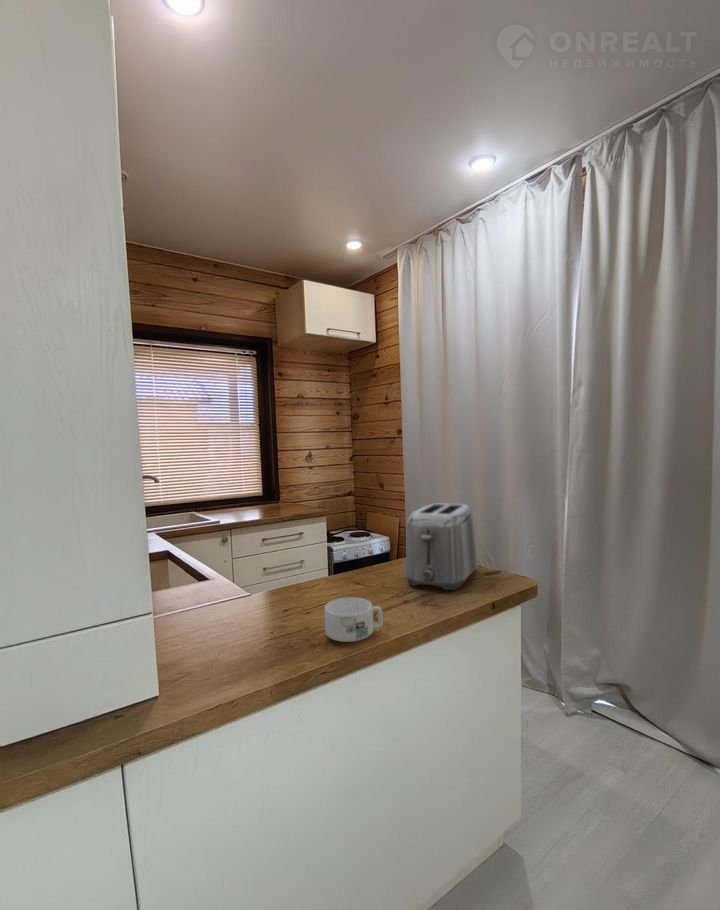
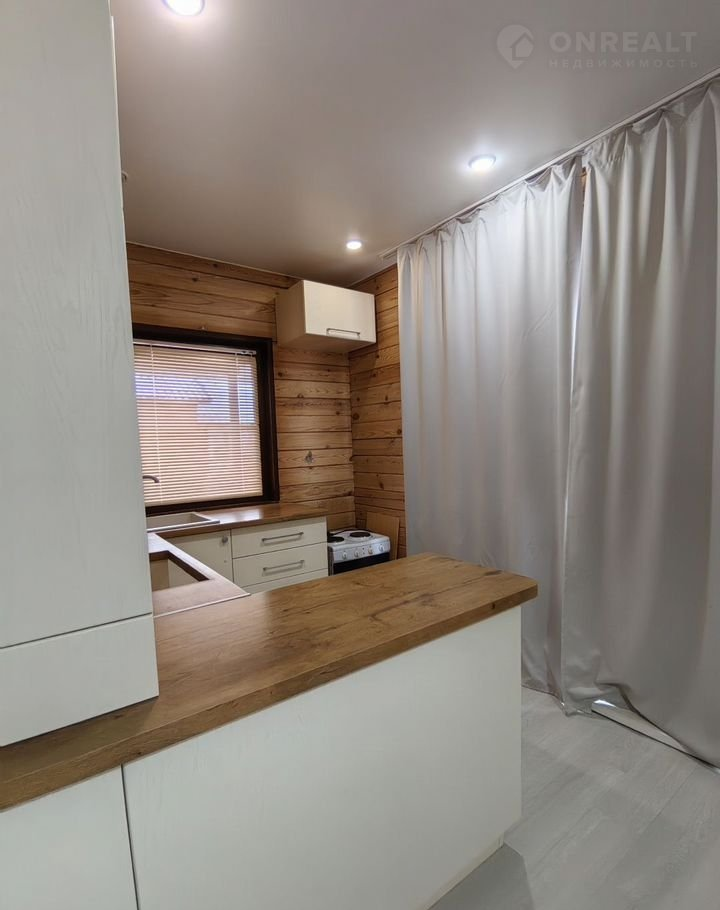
- mug (353, 619)
- toaster (443, 541)
